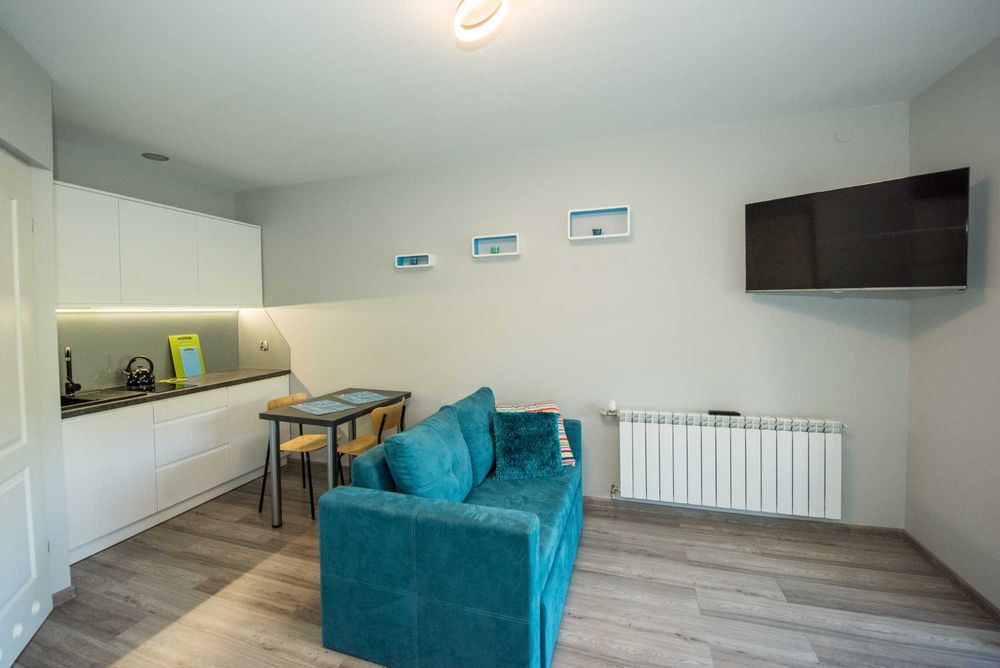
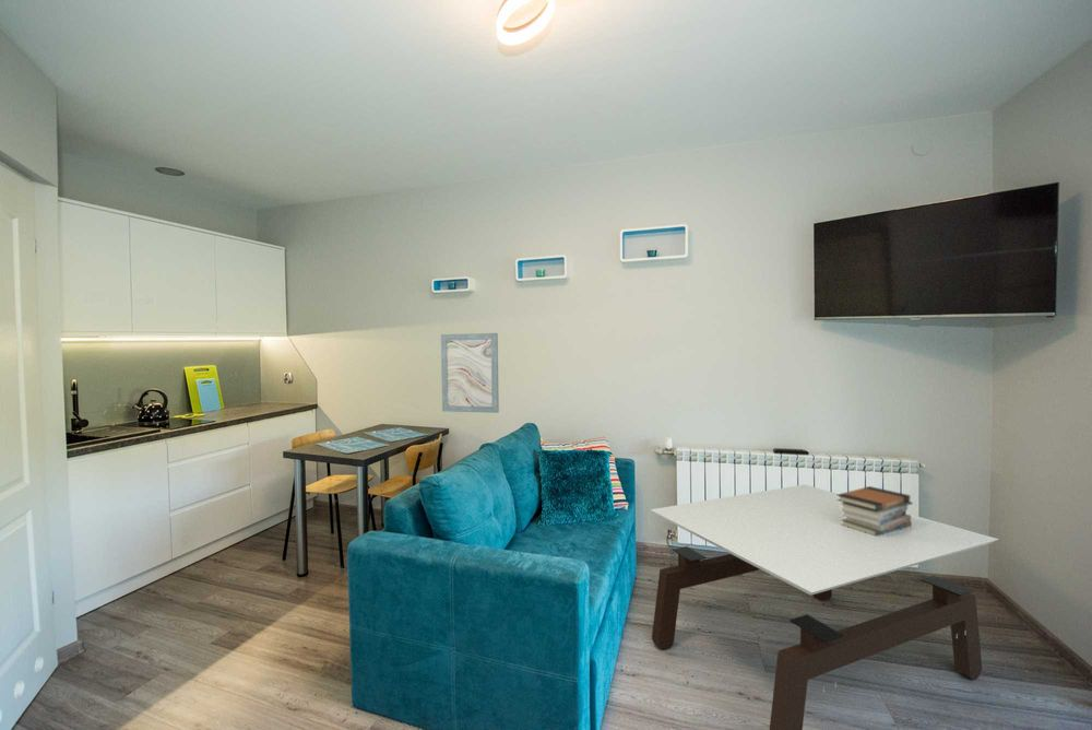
+ book stack (874, 509)
+ coffee table (807, 591)
+ wall art (468, 373)
